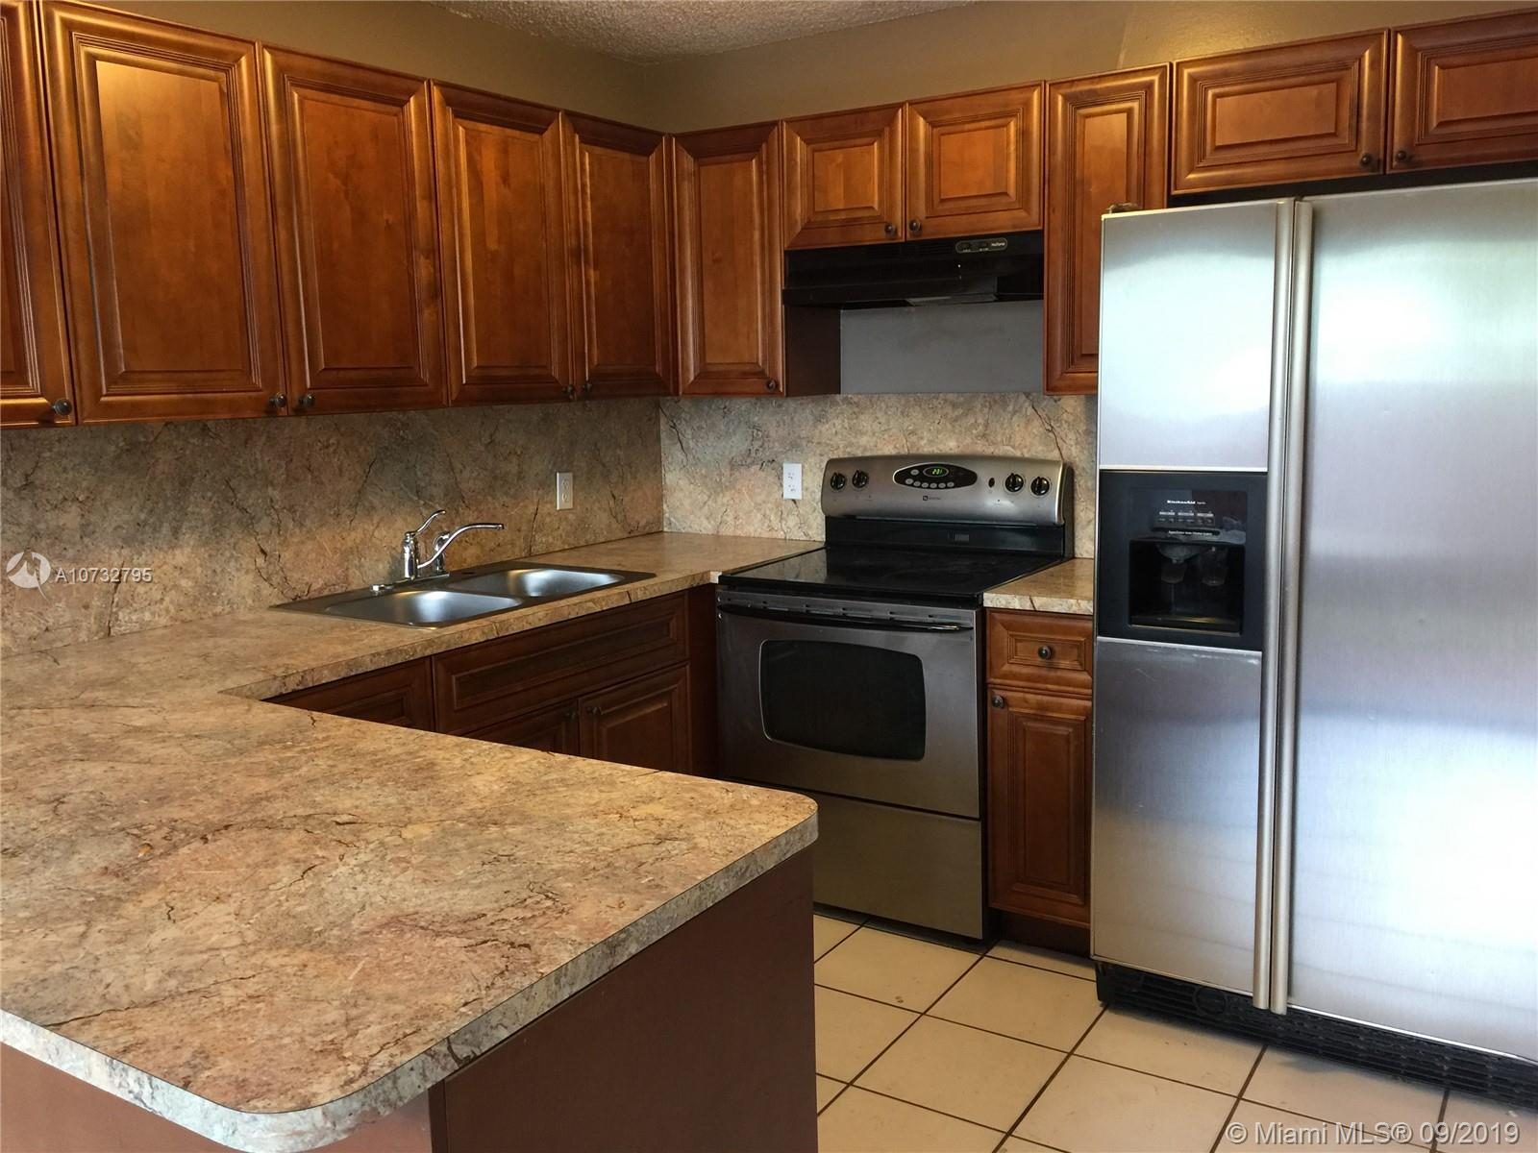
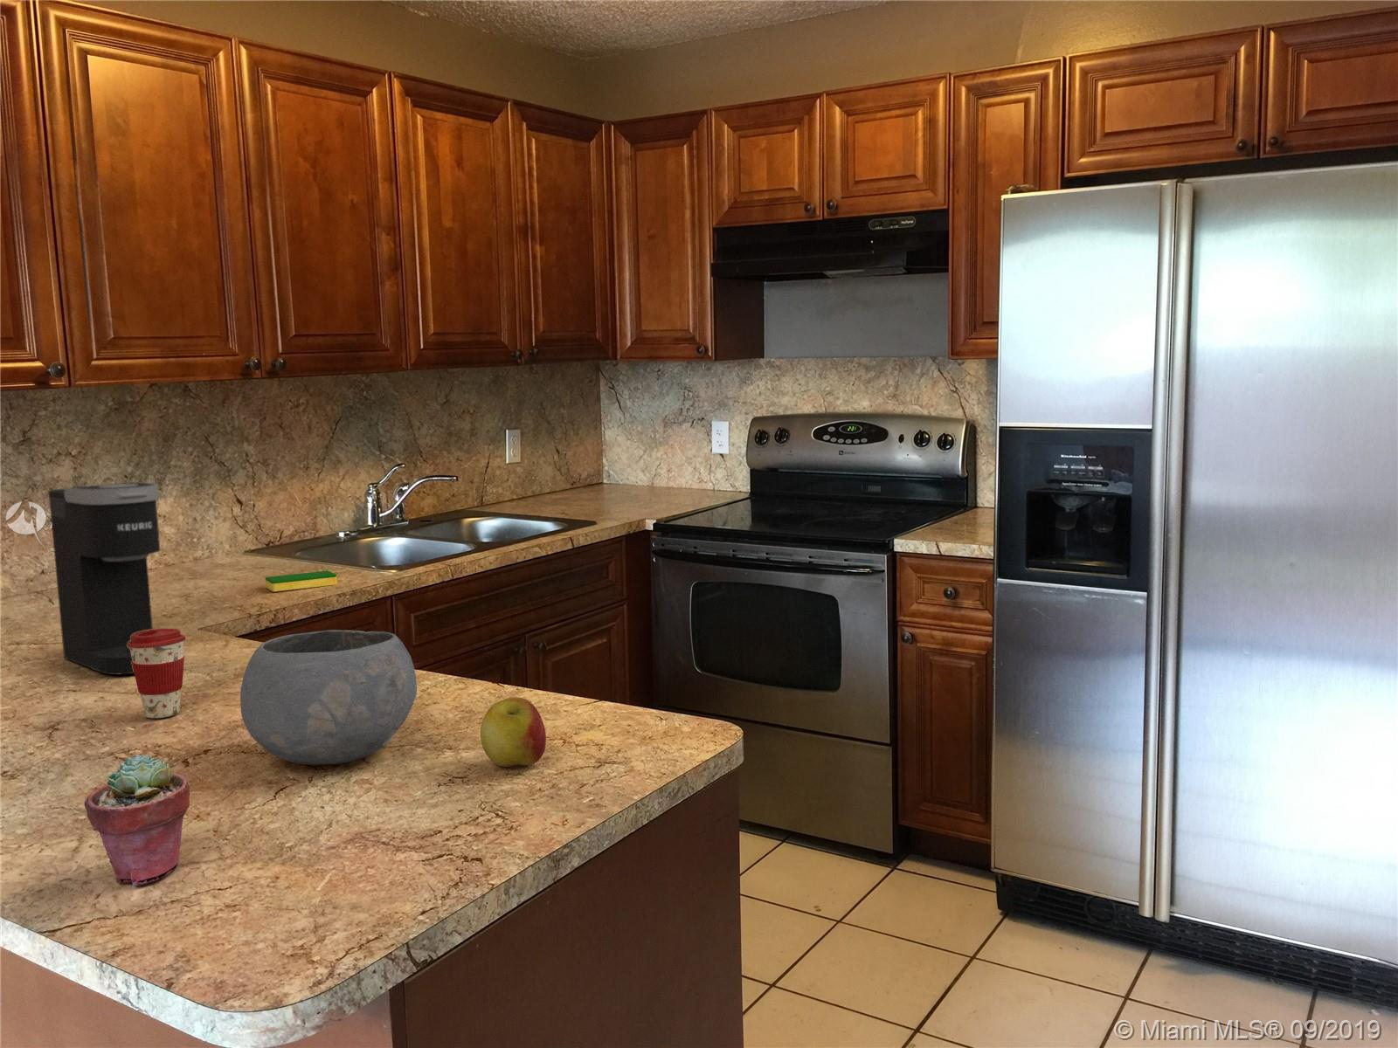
+ dish sponge (301, 581)
+ coffee cup (159, 673)
+ bowl (329, 698)
+ potted succulent (141, 814)
+ apple (514, 732)
+ coffee maker (108, 572)
